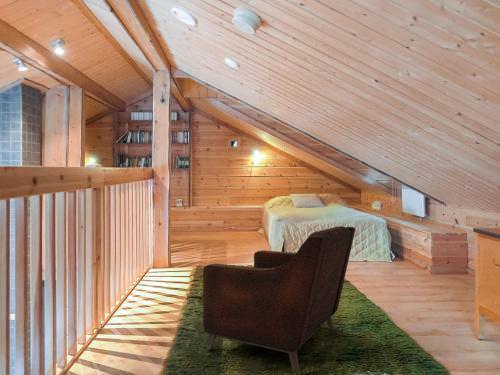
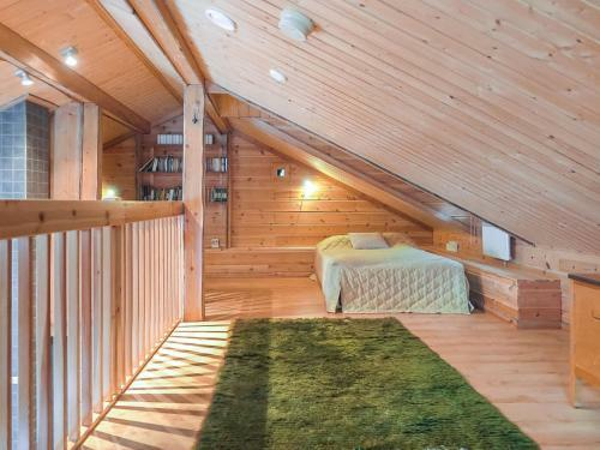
- armchair (283, 283)
